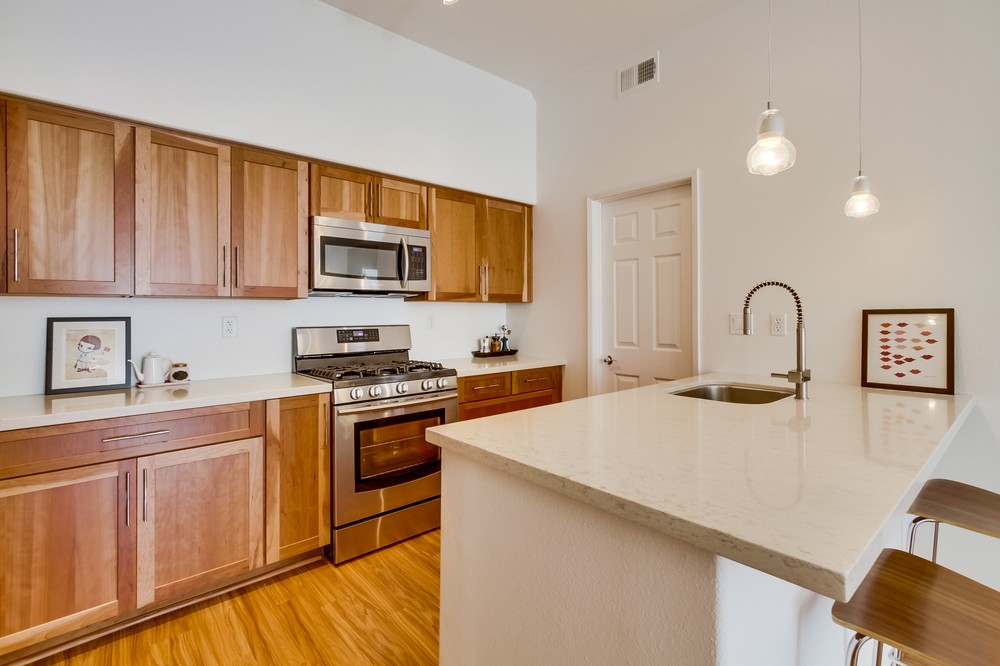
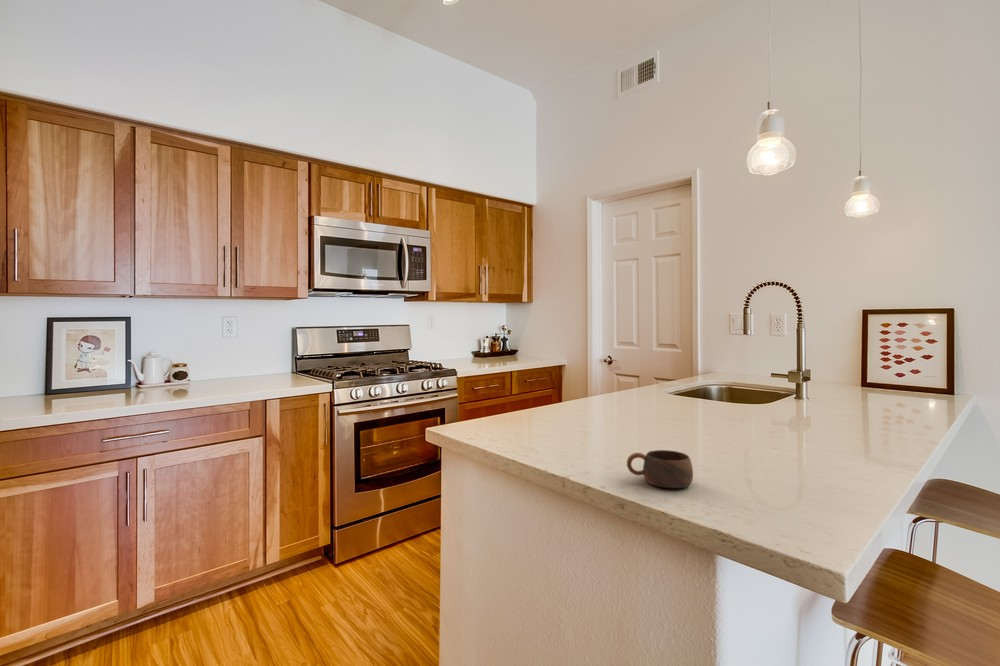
+ cup (659, 467)
